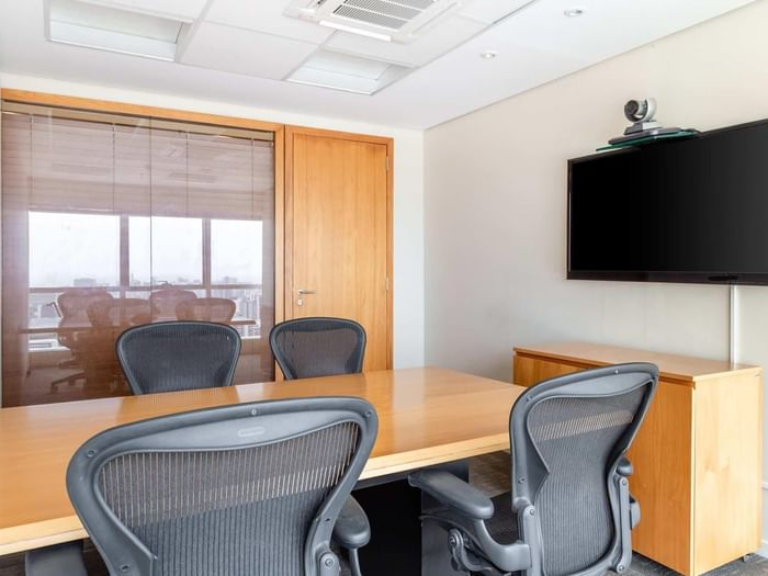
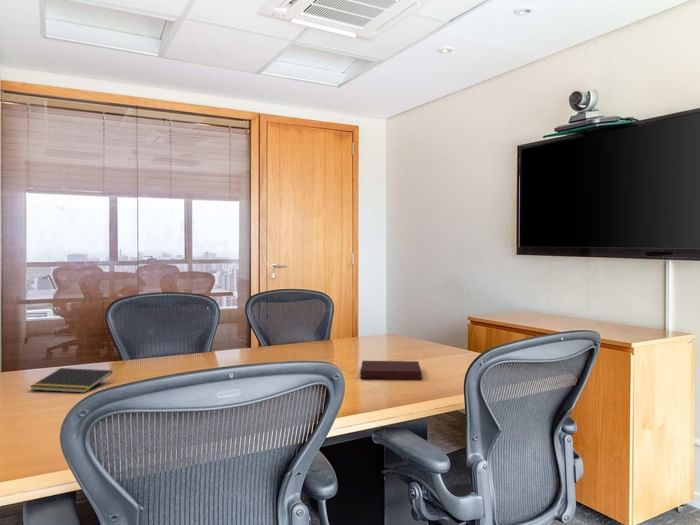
+ notepad (72, 379)
+ notebook (390, 369)
